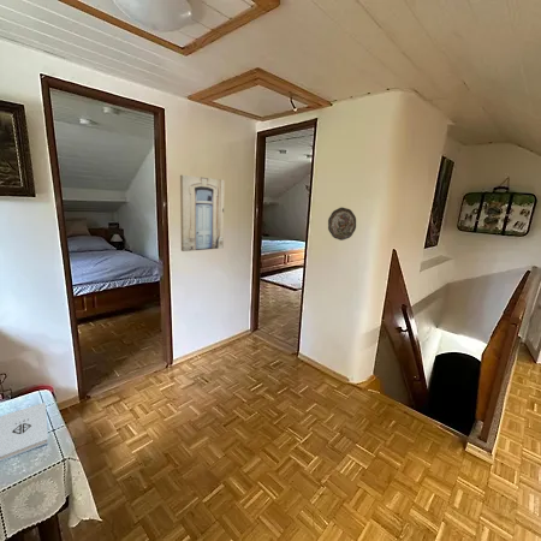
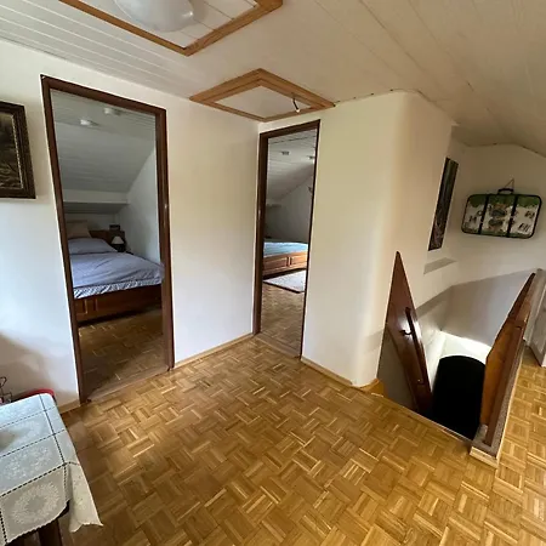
- decorative plate (341, 224)
- wall art (203, 214)
- notepad (23, 429)
